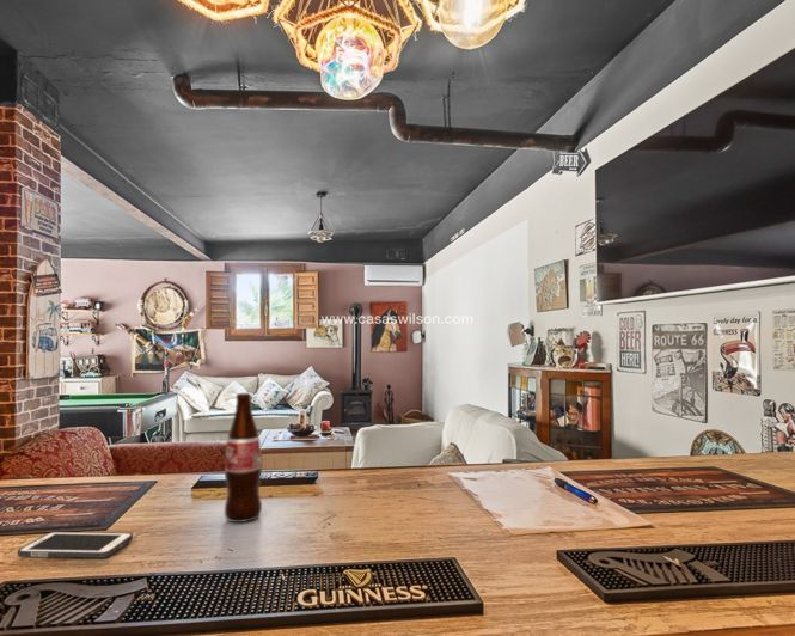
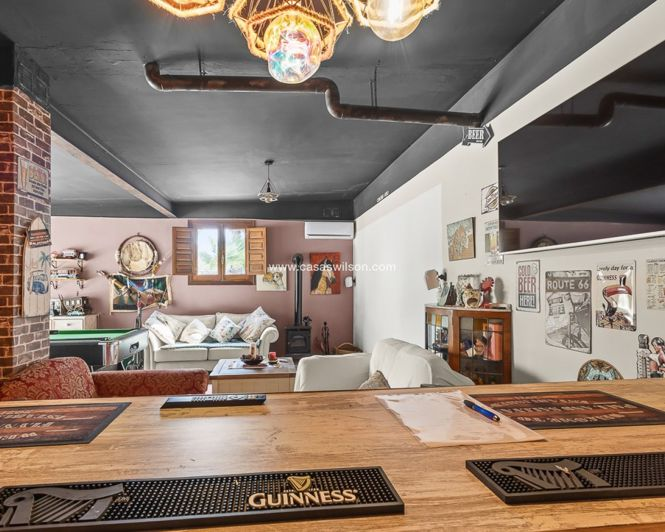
- cell phone (77, 544)
- bottle (243, 455)
